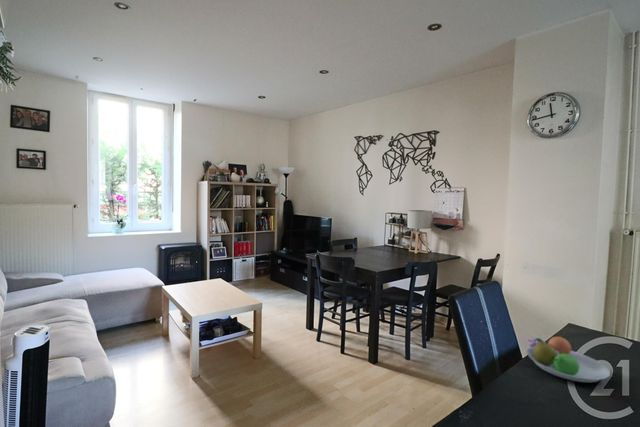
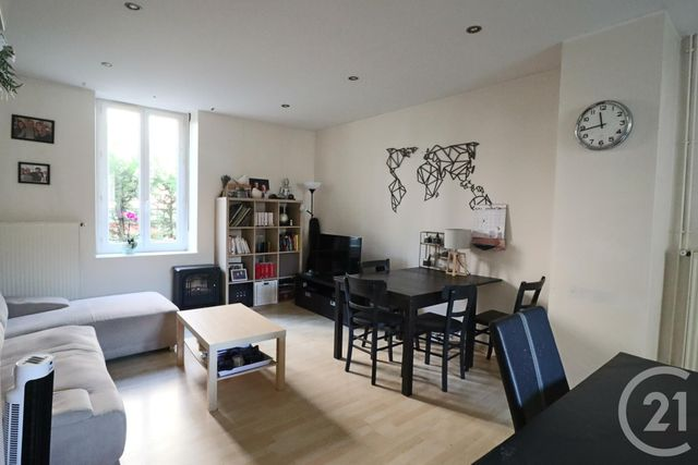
- fruit bowl (564, 355)
